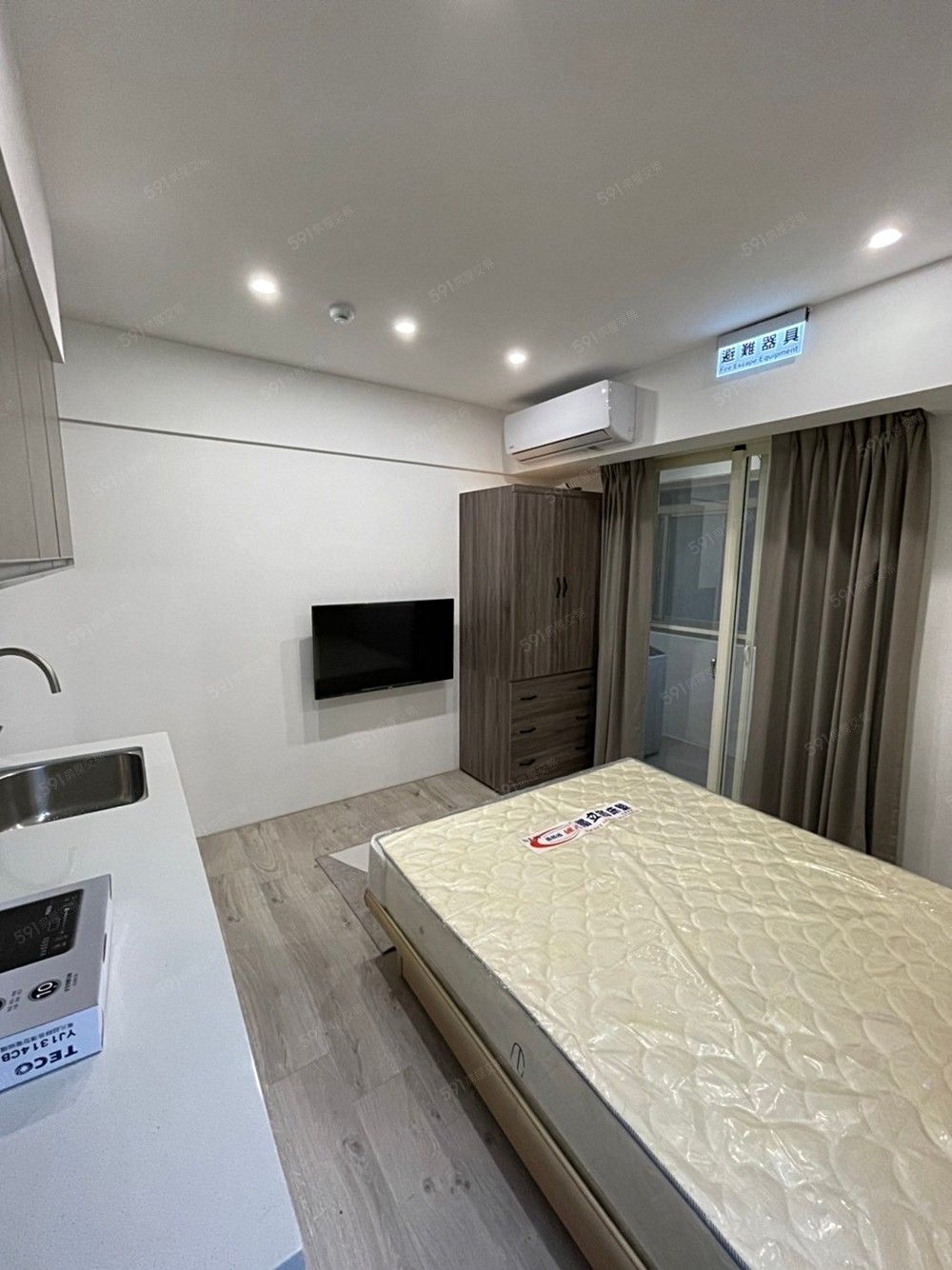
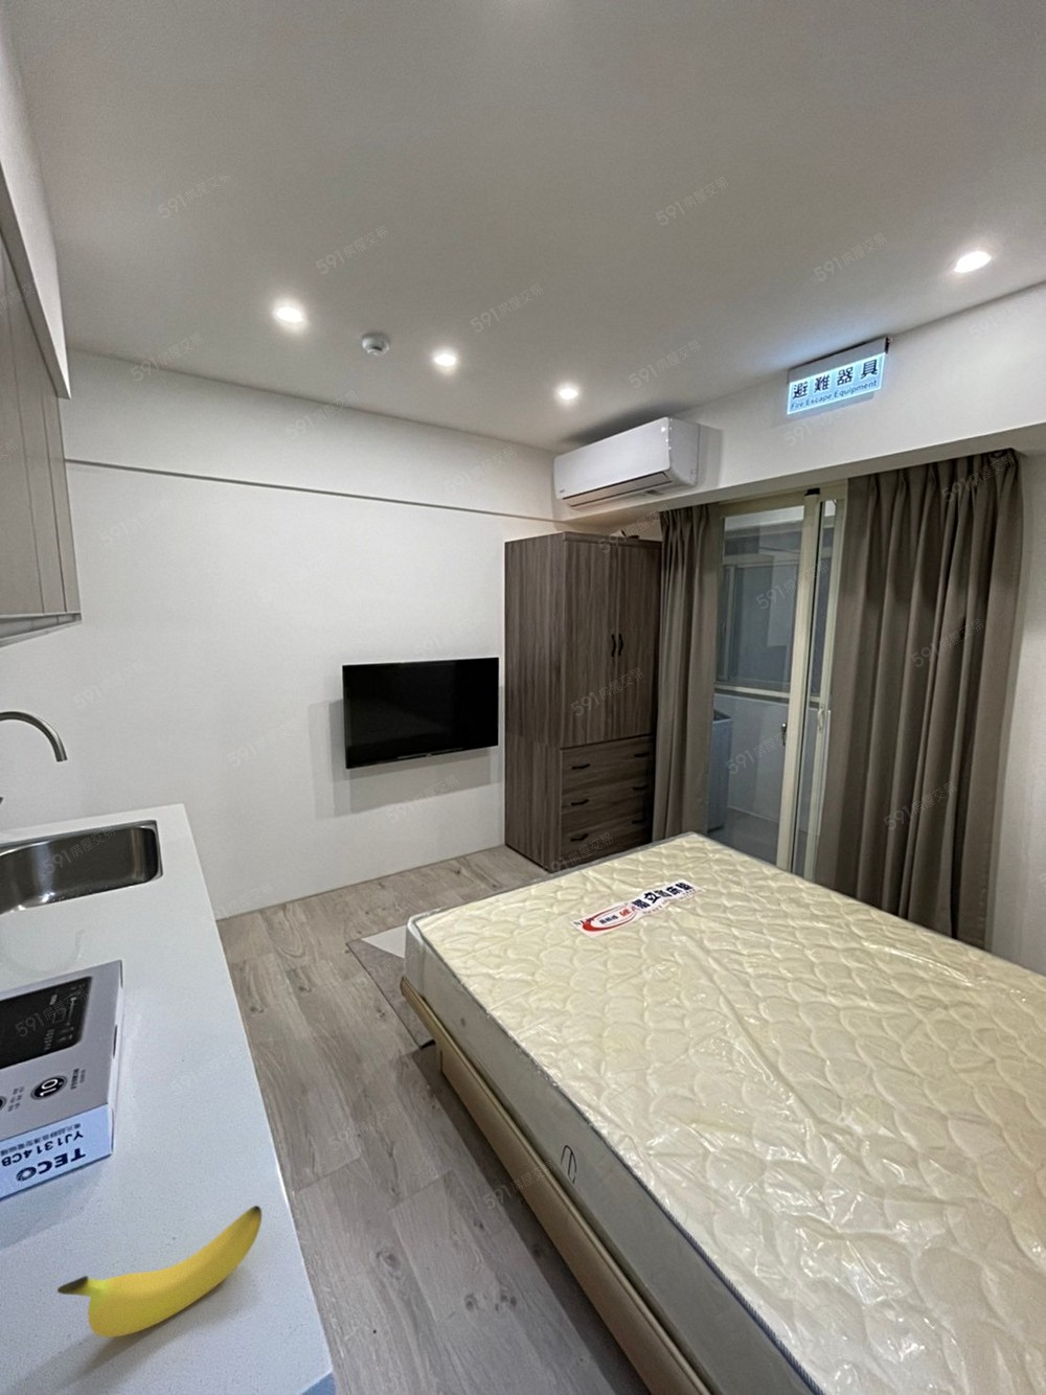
+ banana (170, 1266)
